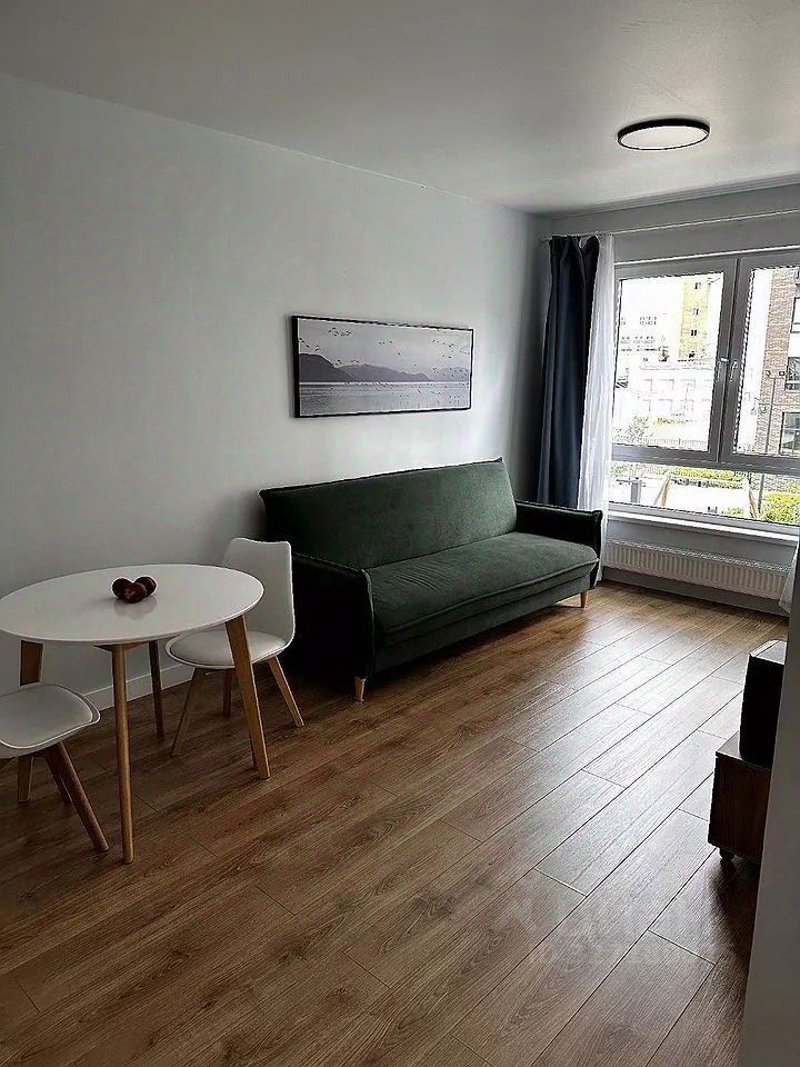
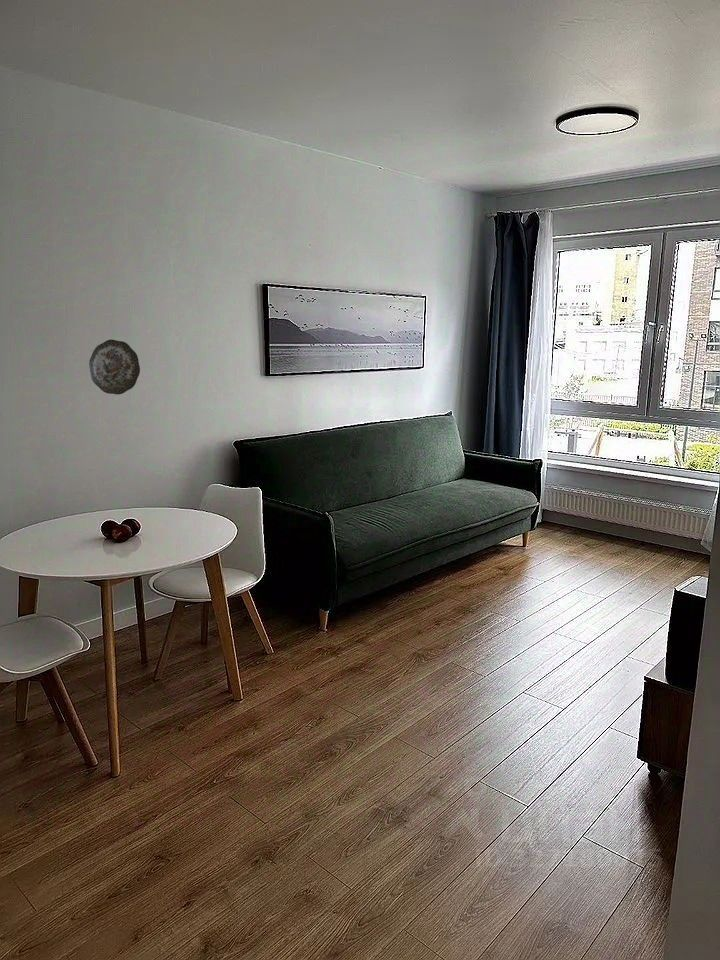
+ decorative plate (114, 367)
